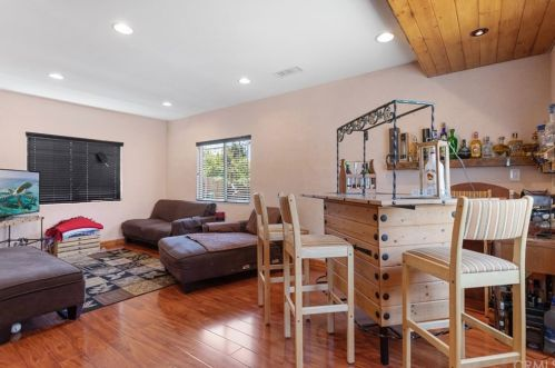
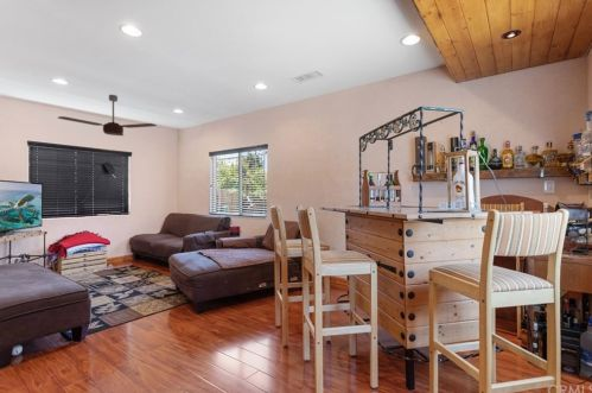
+ ceiling fan (113, 115)
